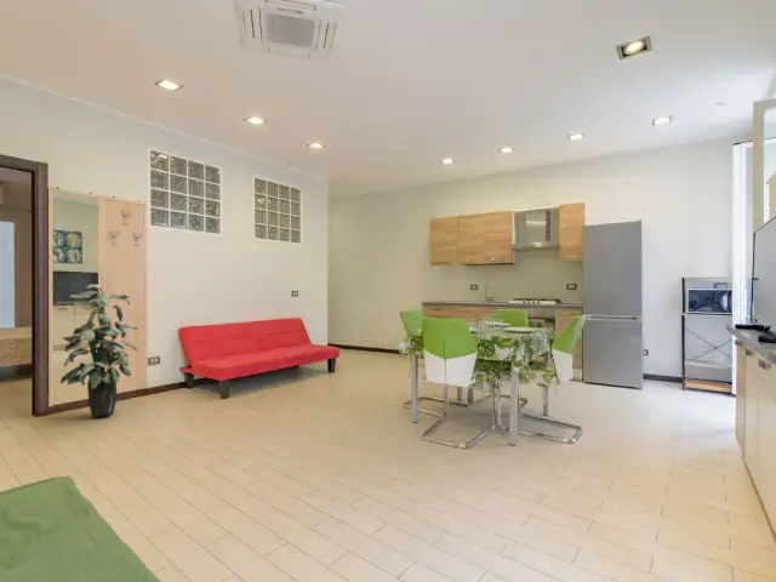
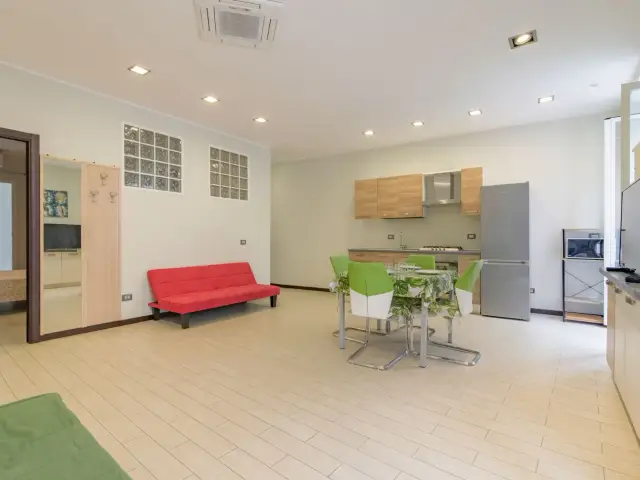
- indoor plant (98, 349)
